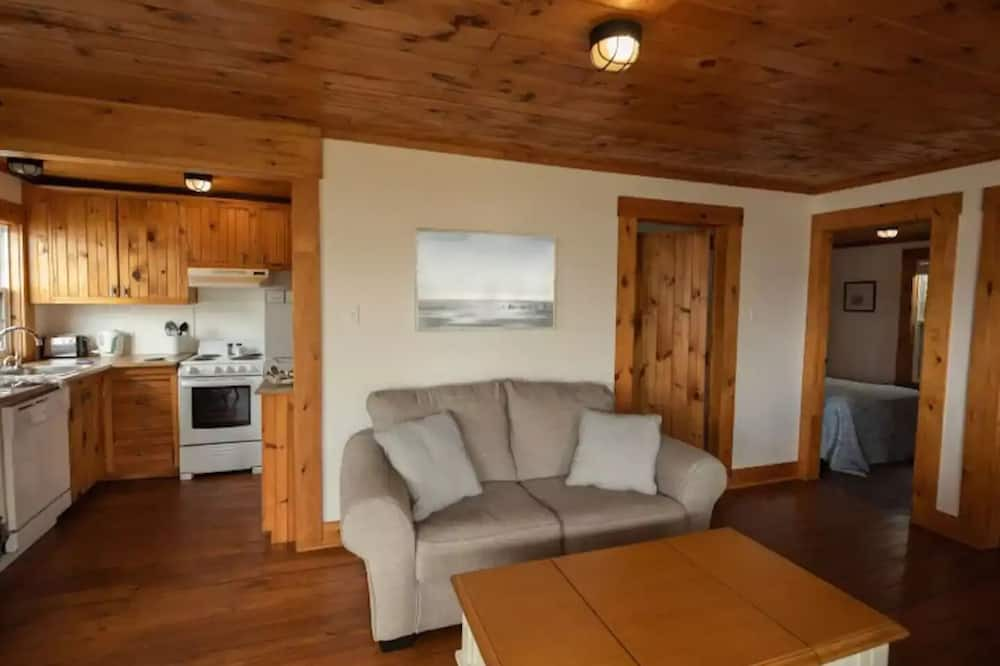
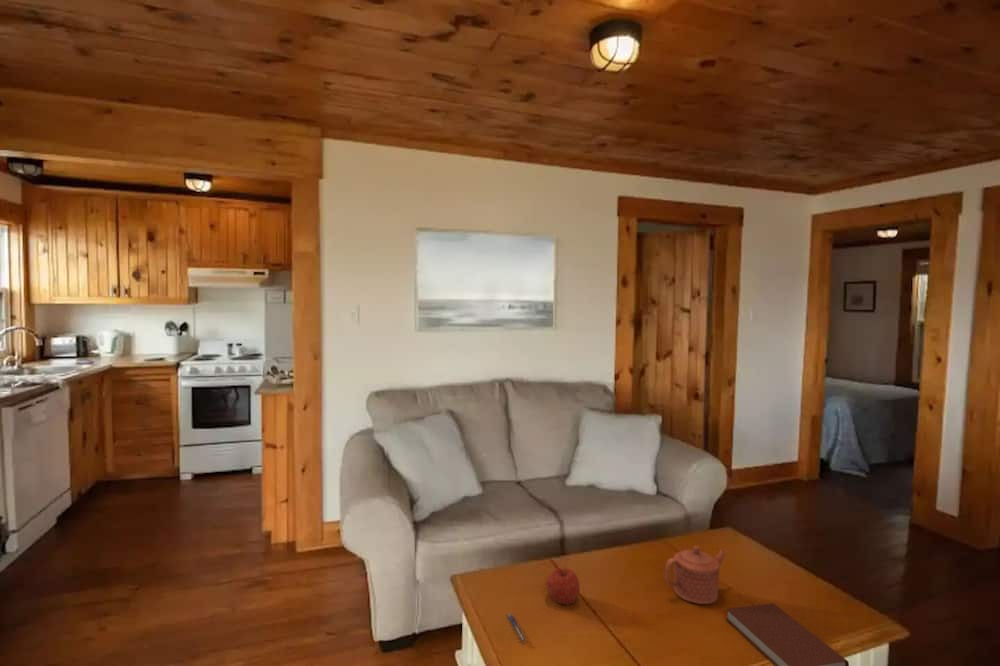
+ teapot (696, 569)
+ pen (516, 626)
+ fruit (563, 583)
+ book (782, 638)
